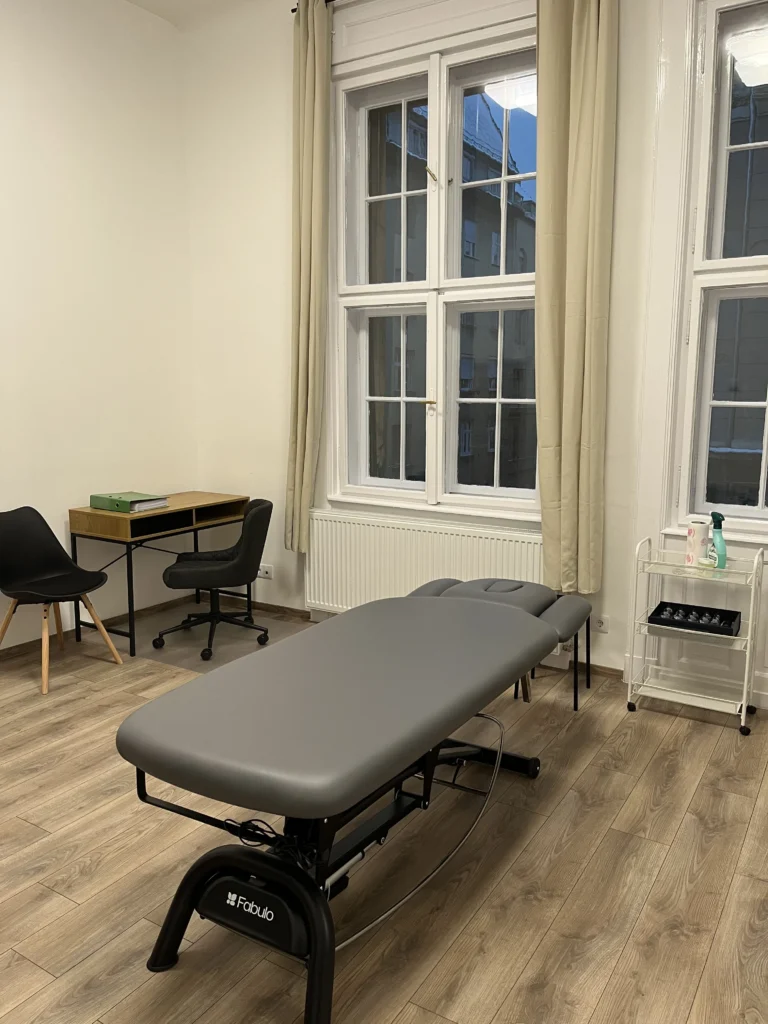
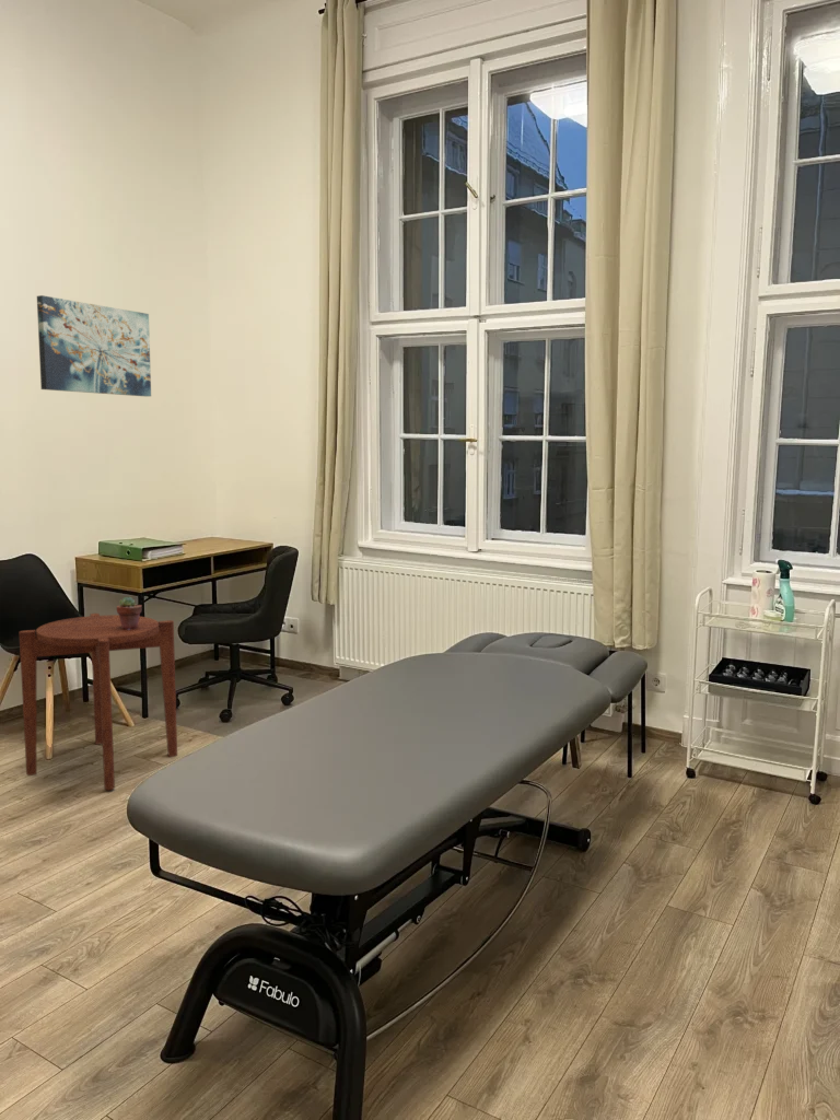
+ potted succulent (129, 611)
+ side table (101, 696)
+ wall art (97, 349)
